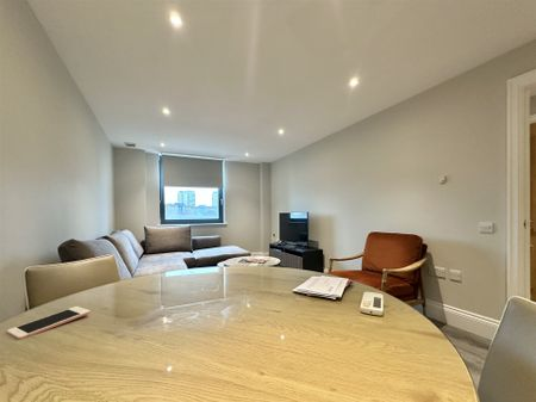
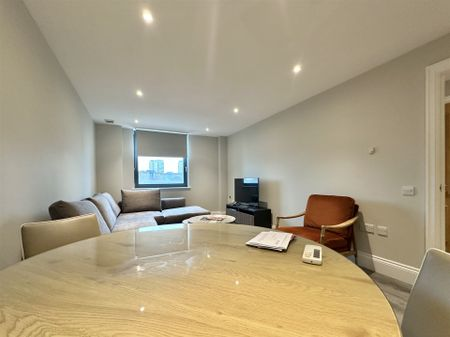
- cell phone (51, 321)
